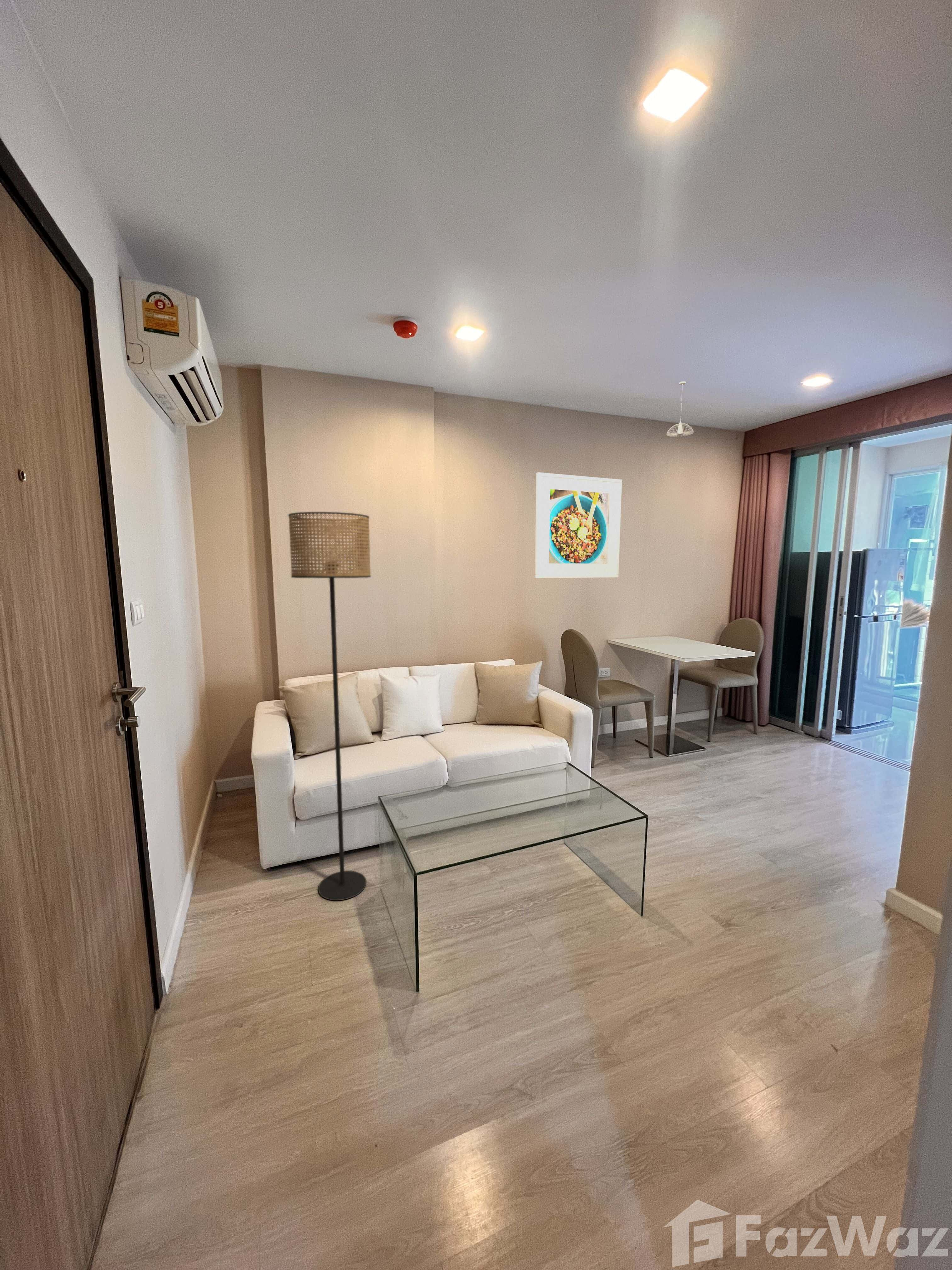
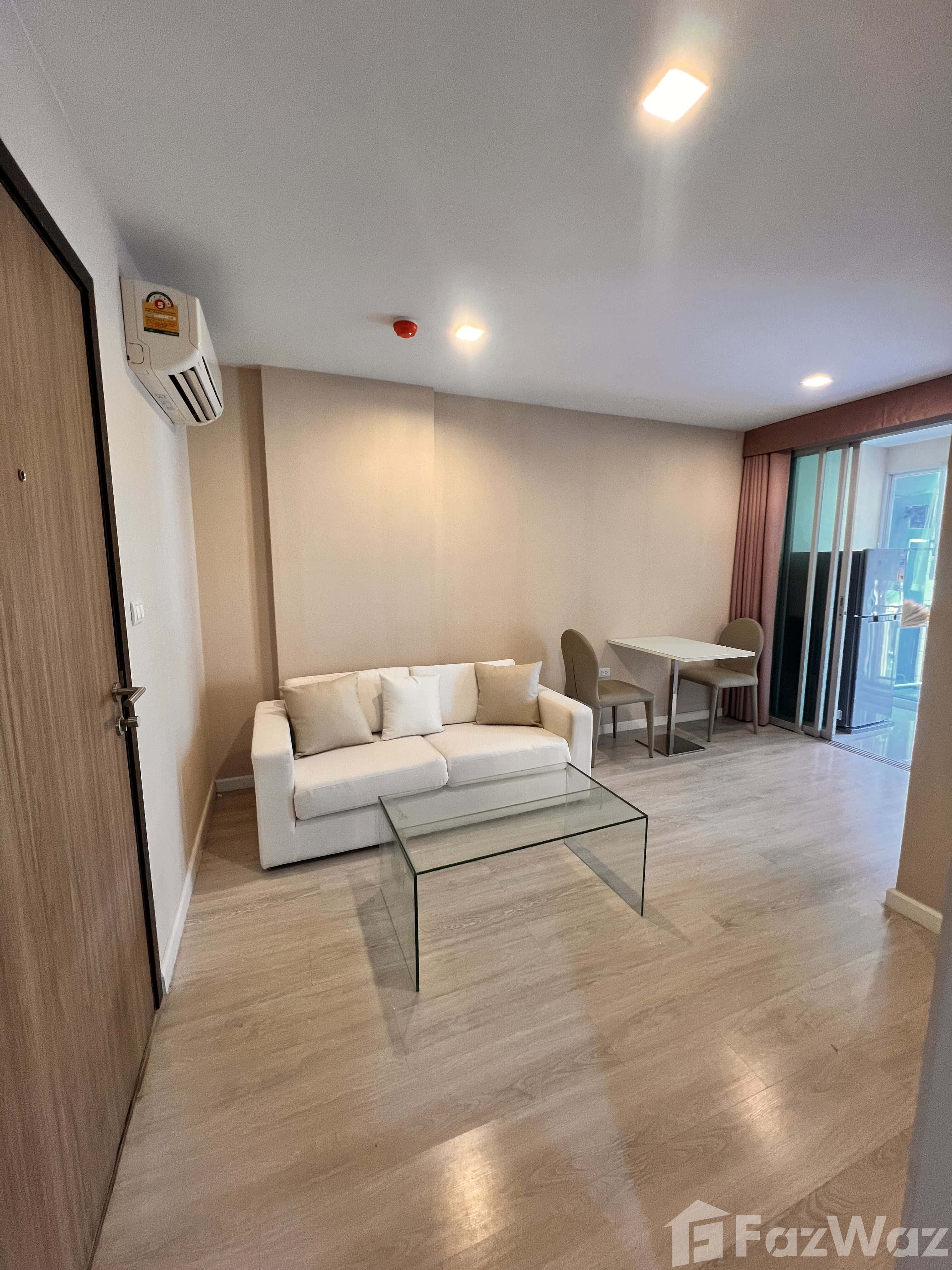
- floor lamp (336, 710)
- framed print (579, 528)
- pendant light (681, 409)
